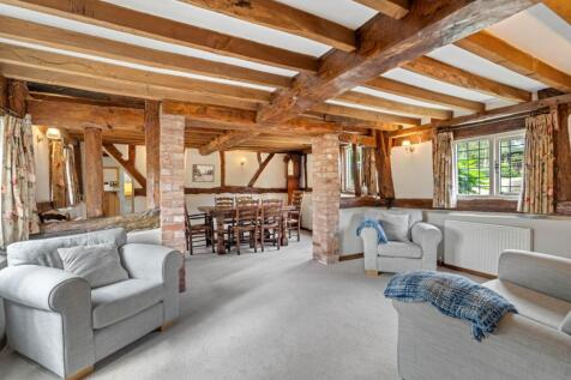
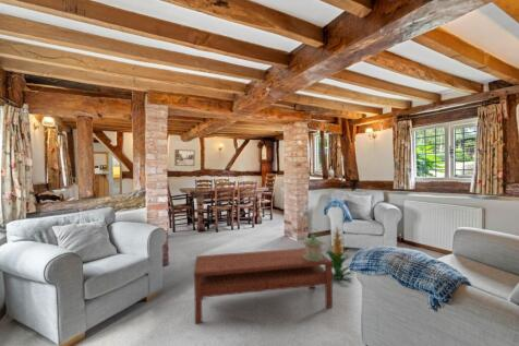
+ indoor plant (337, 252)
+ coffee table (262, 281)
+ lantern (313, 242)
